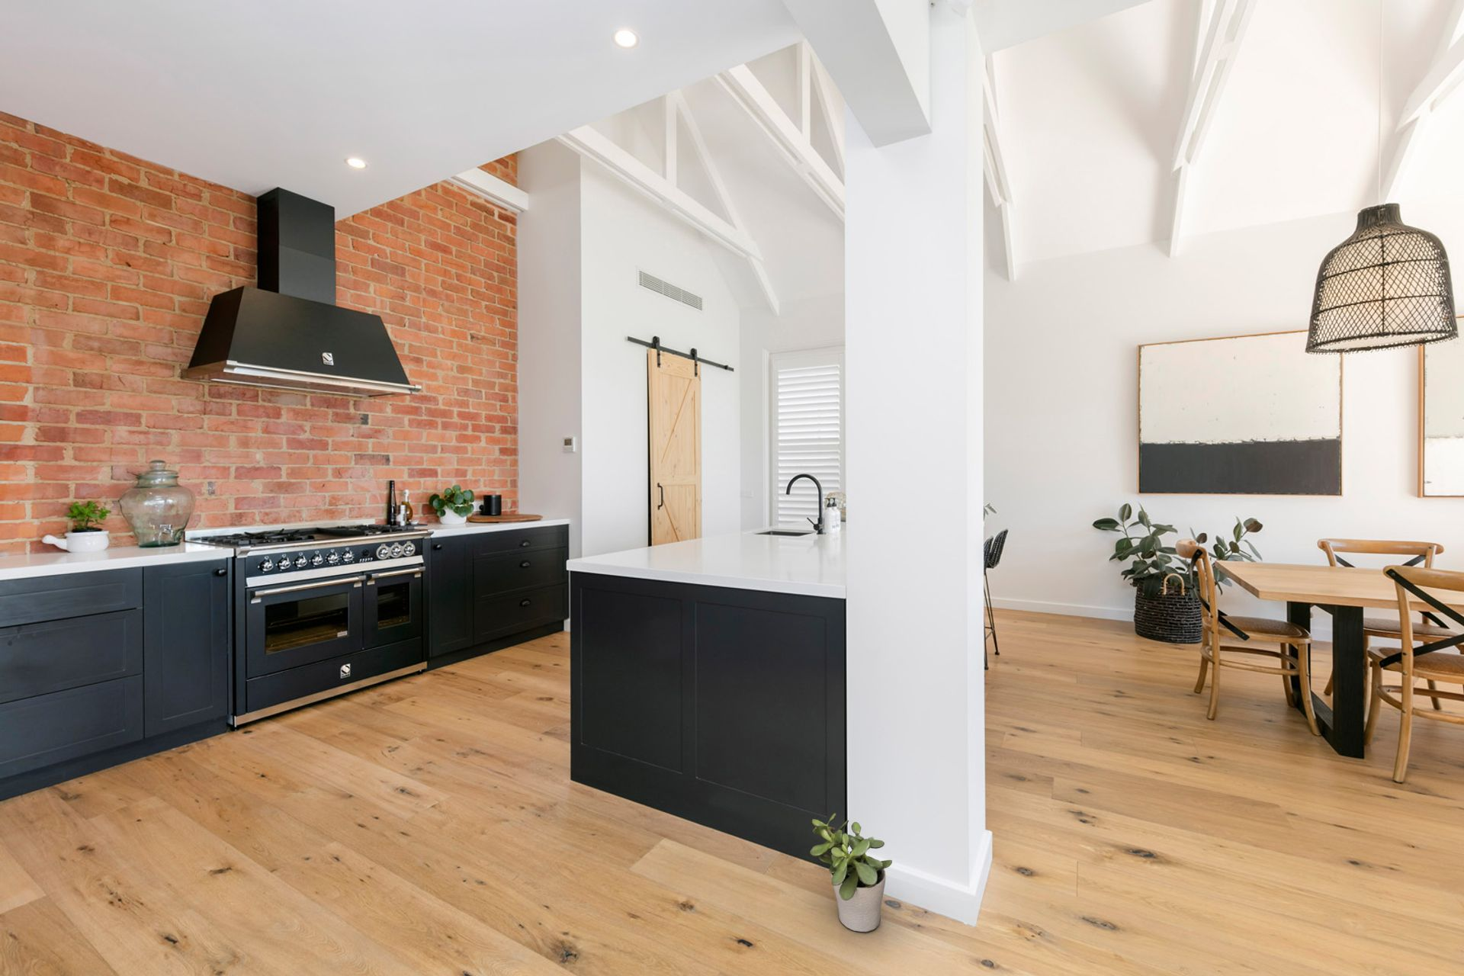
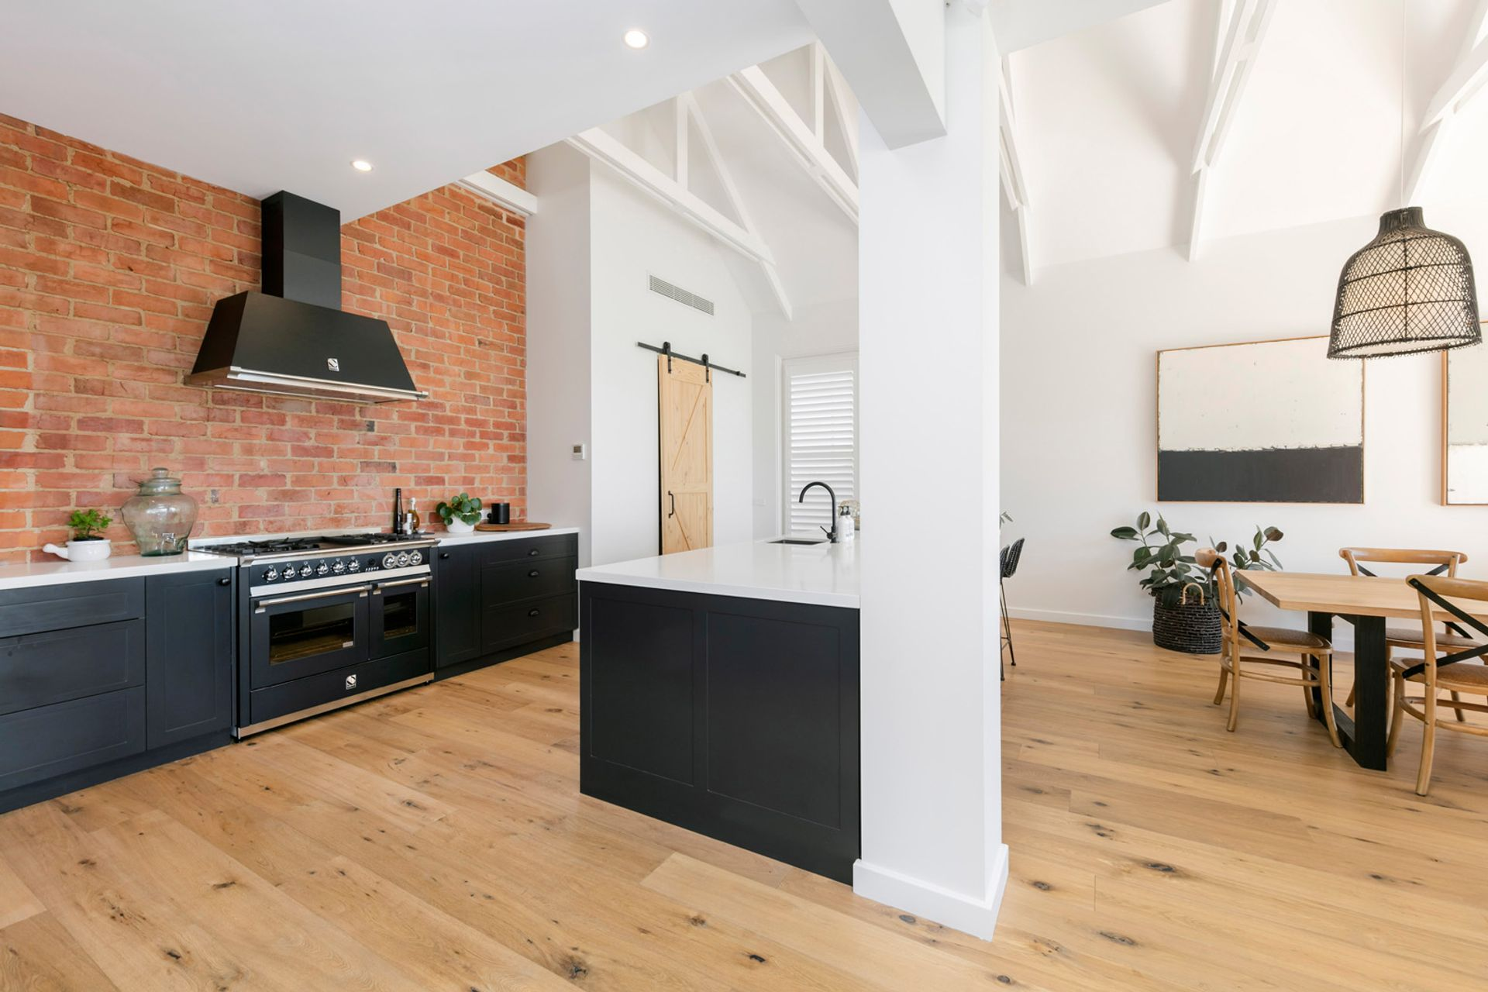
- potted plant (845, 873)
